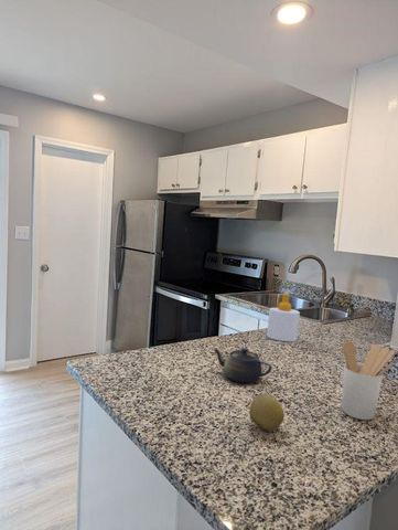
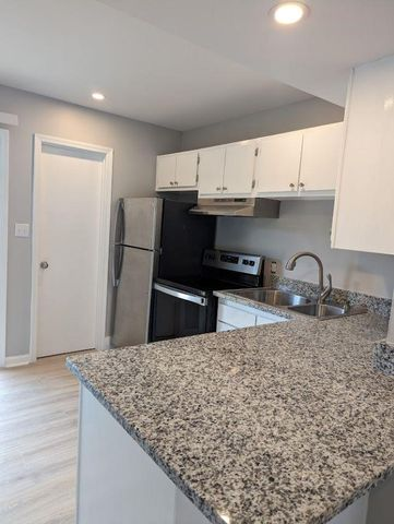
- fruit (266, 412)
- soap bottle (283, 316)
- teapot (240, 362)
- utensil holder (367, 378)
